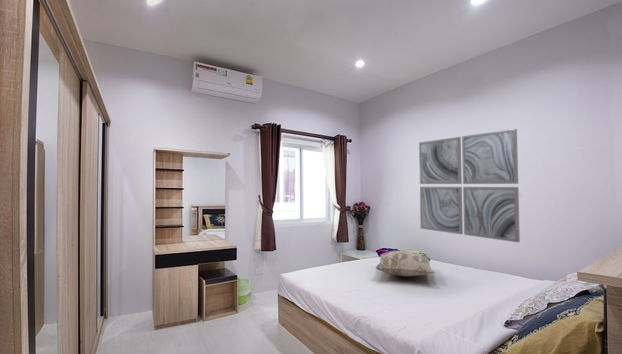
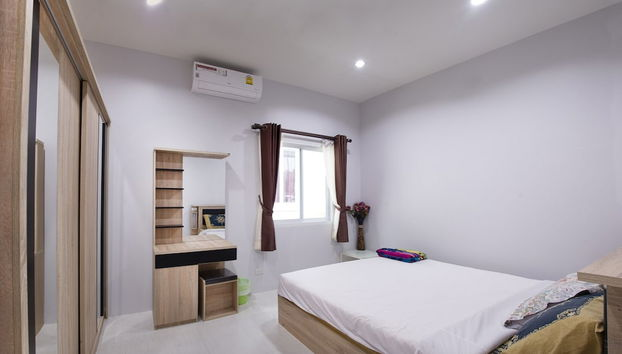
- decorative pillow (404, 262)
- wall art (461, 183)
